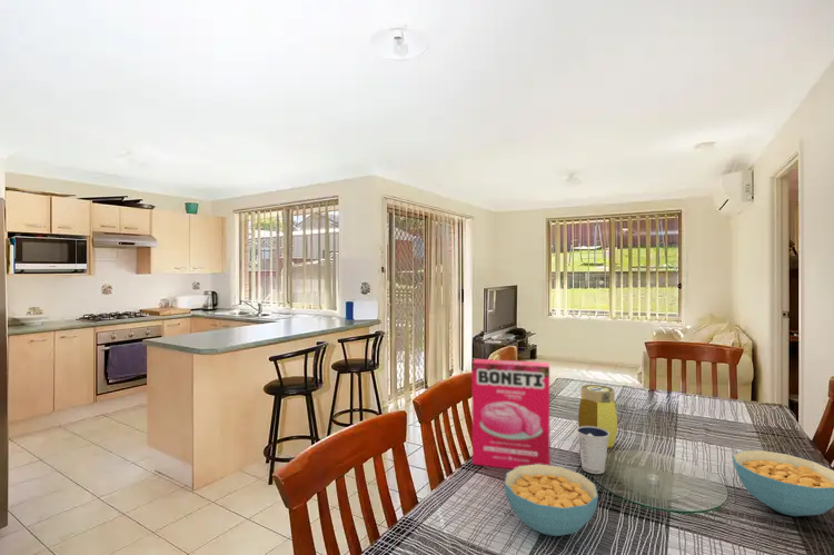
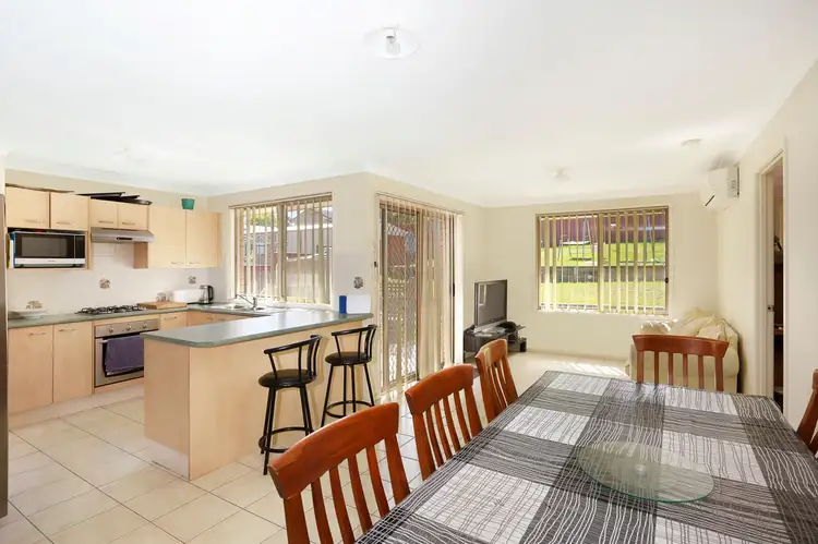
- cereal bowl (549, 505)
- jar (597, 415)
- cereal bowl (785, 488)
- dixie cup (593, 450)
- cereal box (510, 413)
